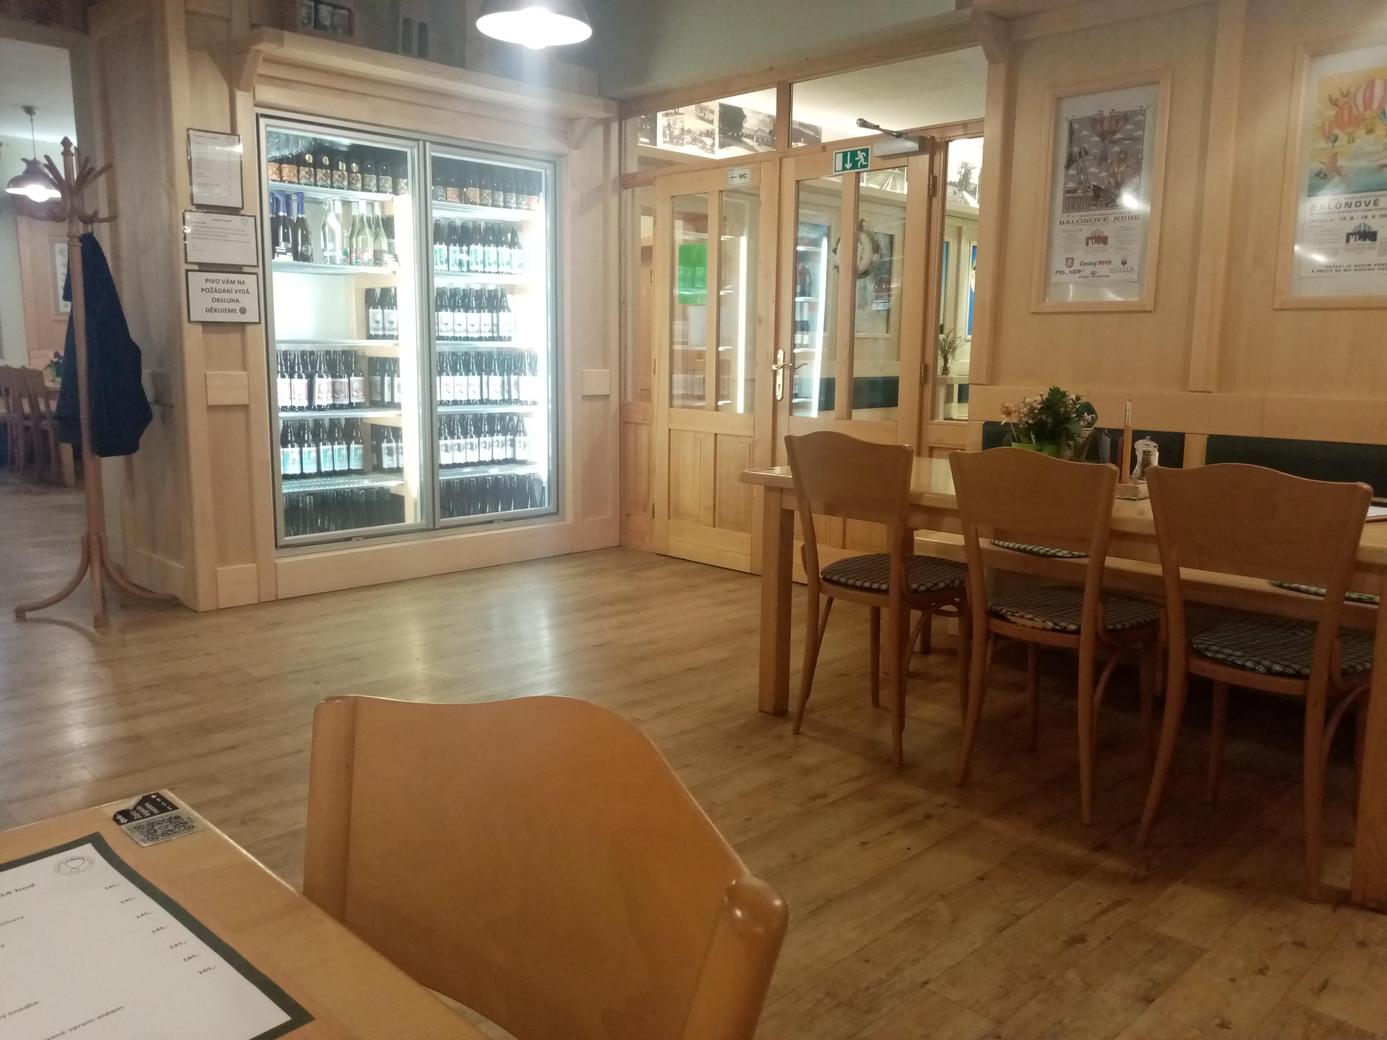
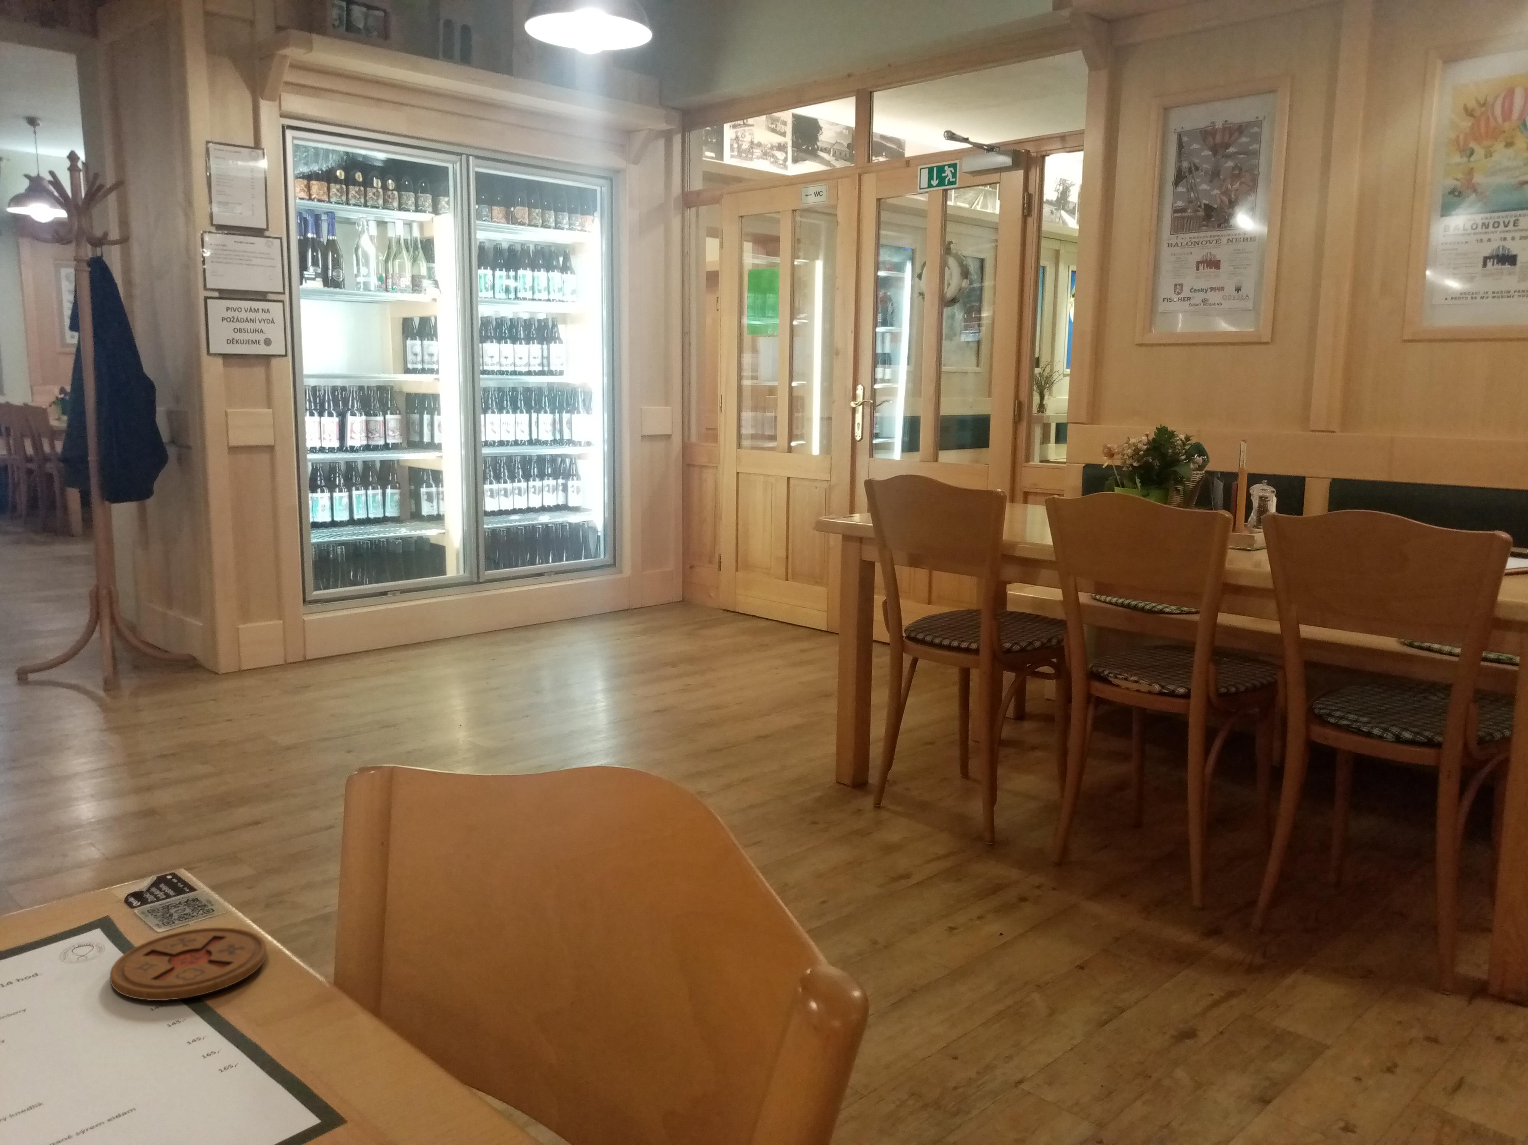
+ coaster (190, 961)
